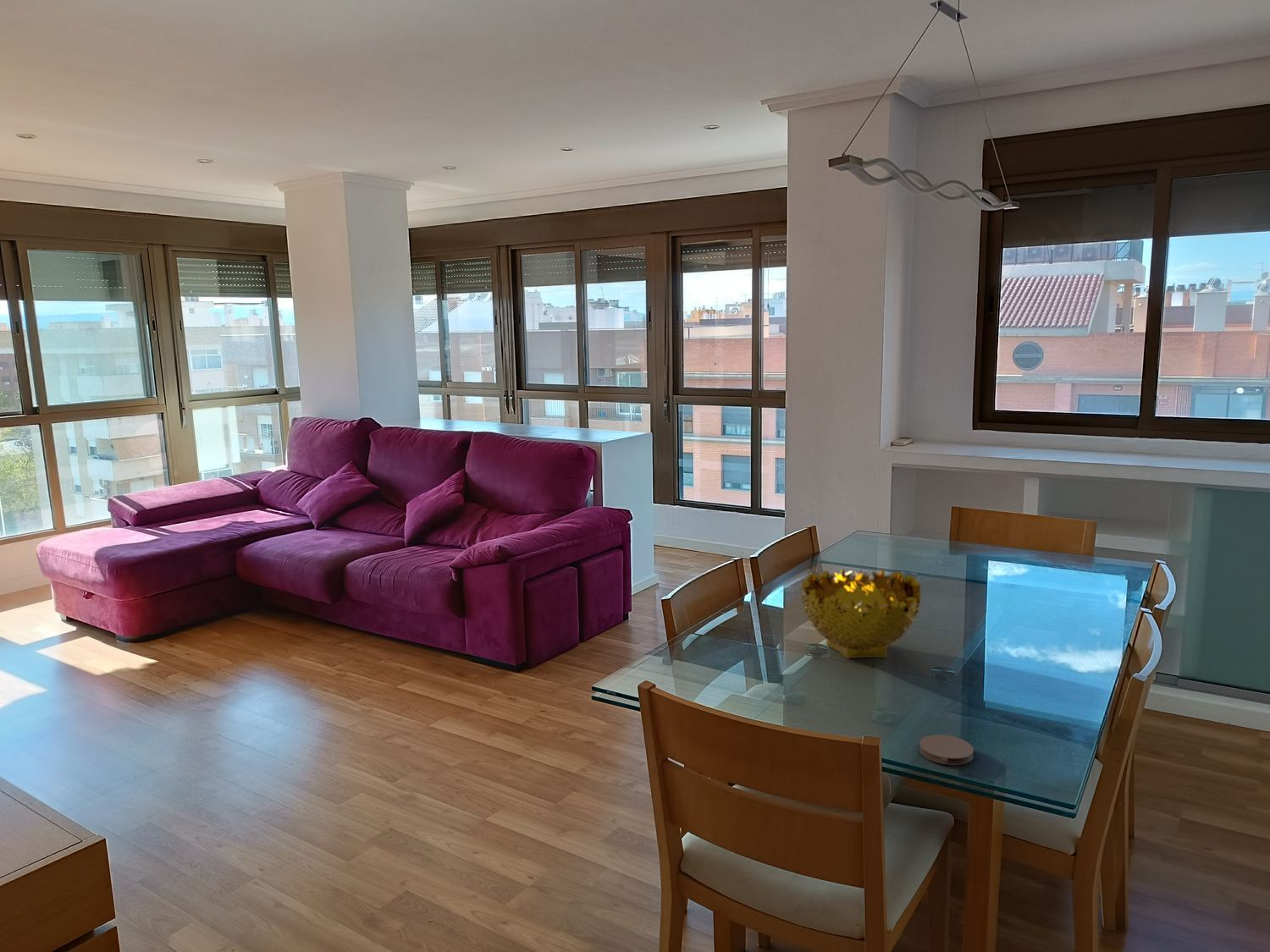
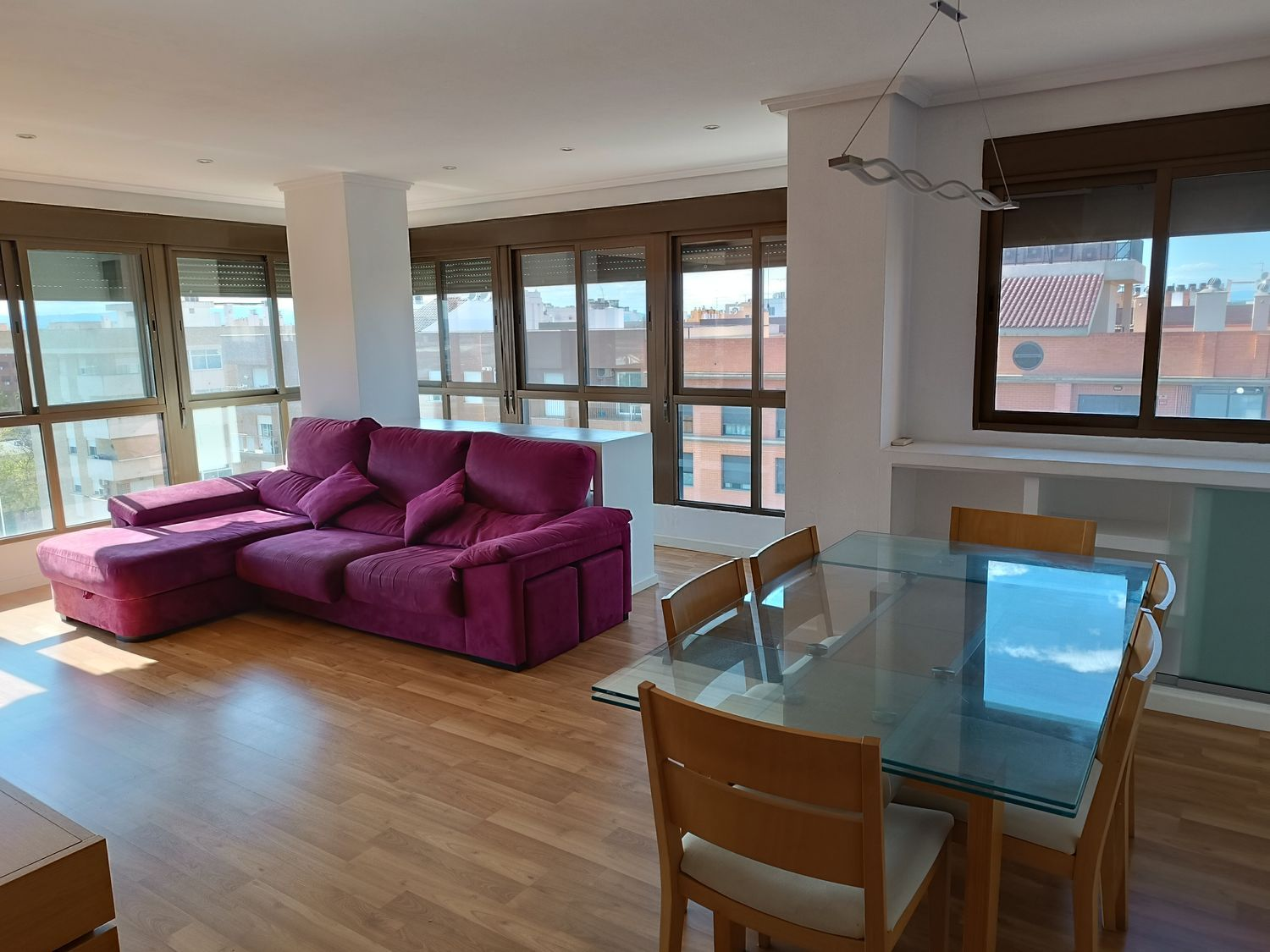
- coaster (946, 749)
- decorative bowl (859, 614)
